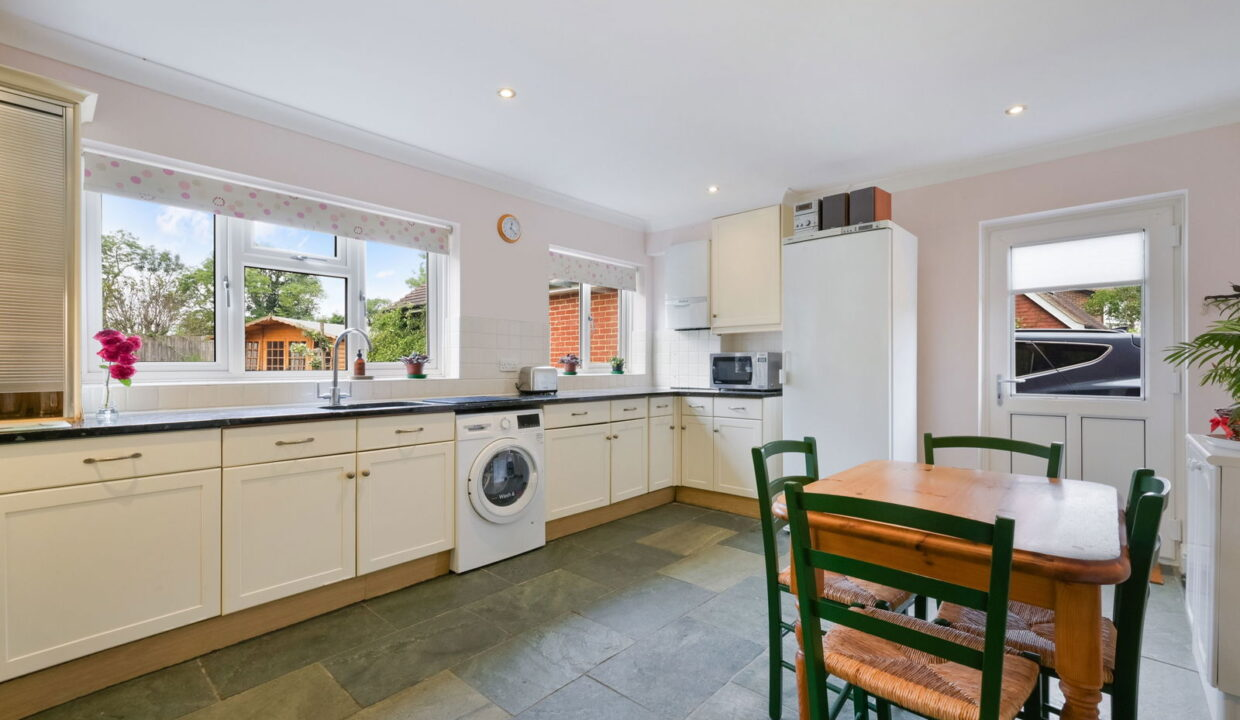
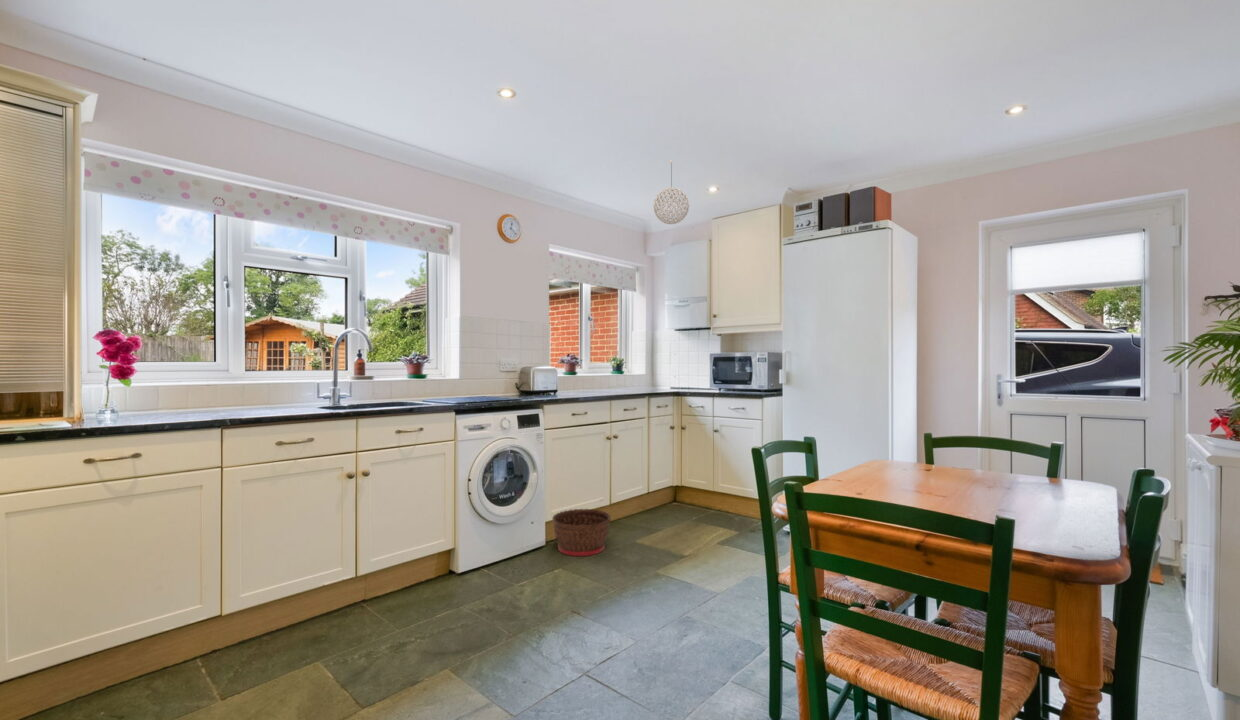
+ pendant light (671, 192)
+ basket (581, 532)
